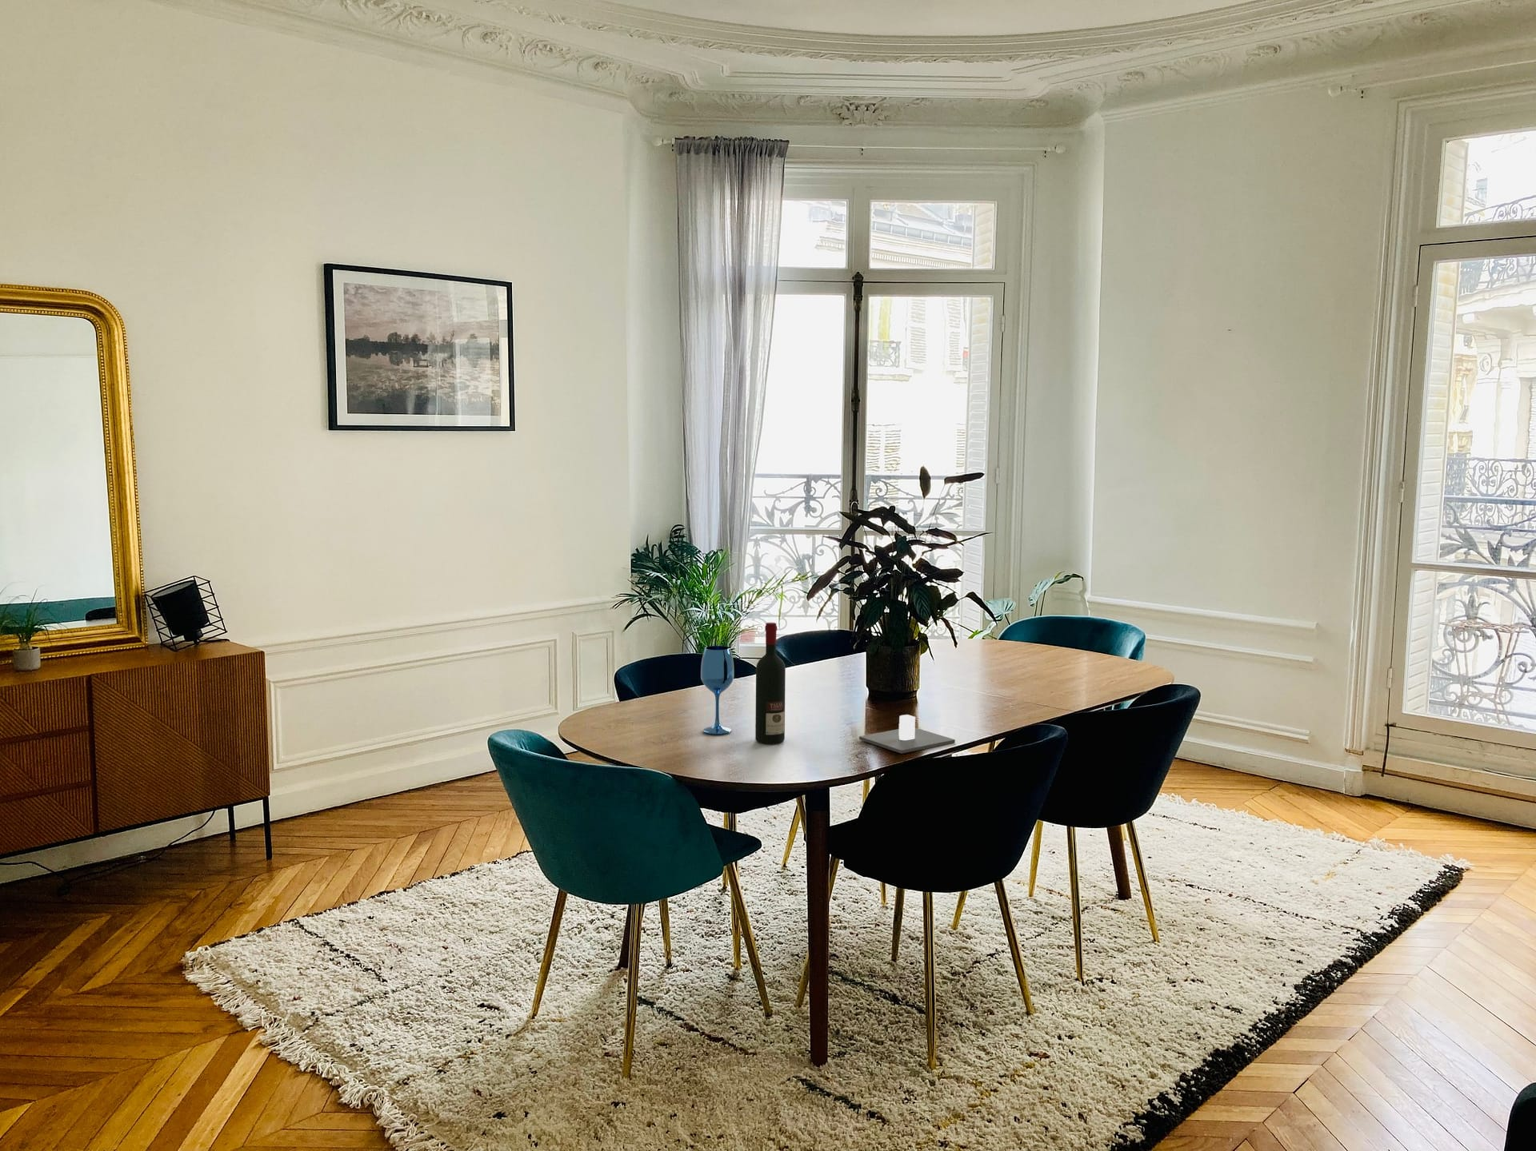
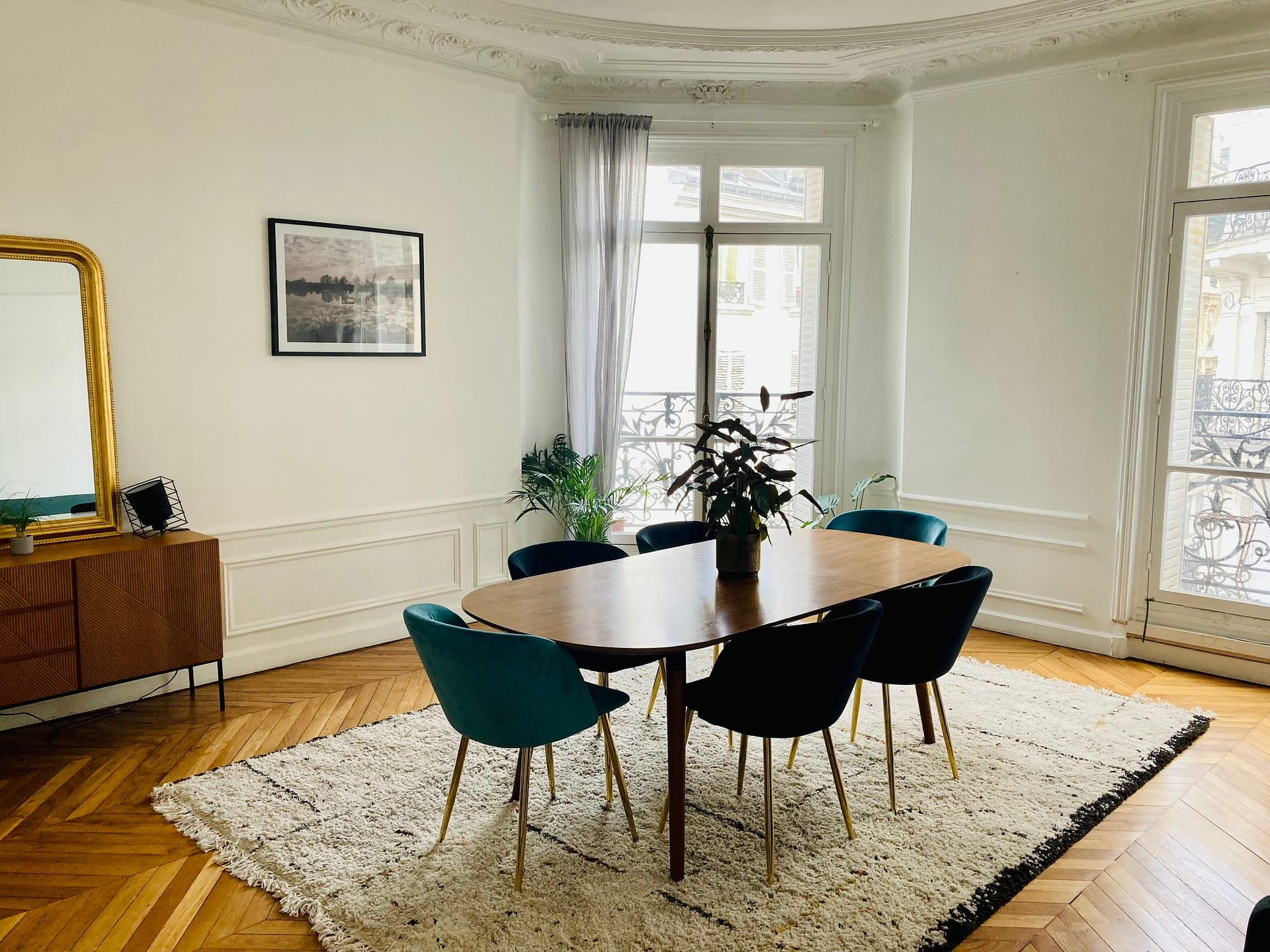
- candle (906, 728)
- alcohol (770, 682)
- wineglass (717, 689)
